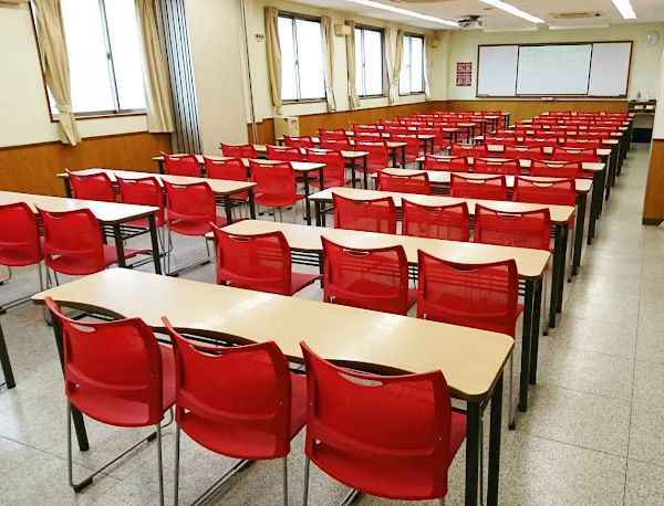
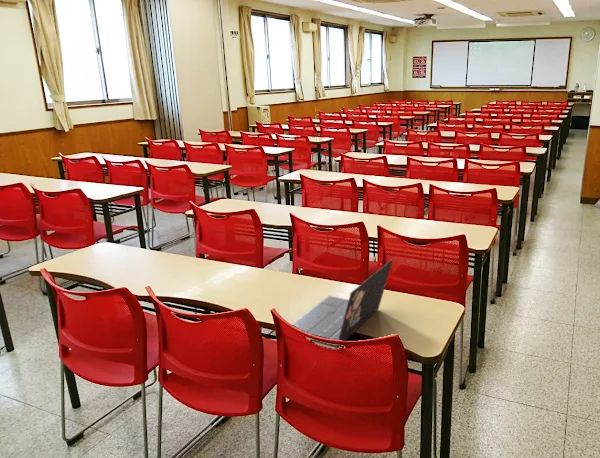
+ laptop (338, 298)
